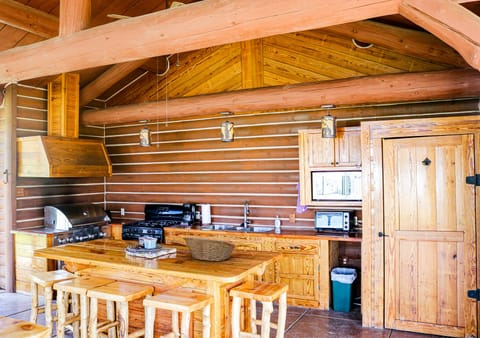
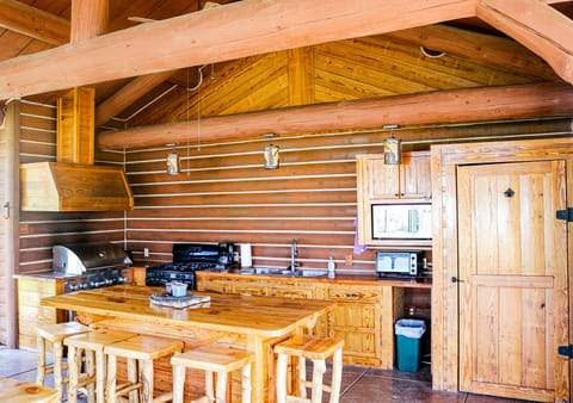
- fruit basket (209, 246)
